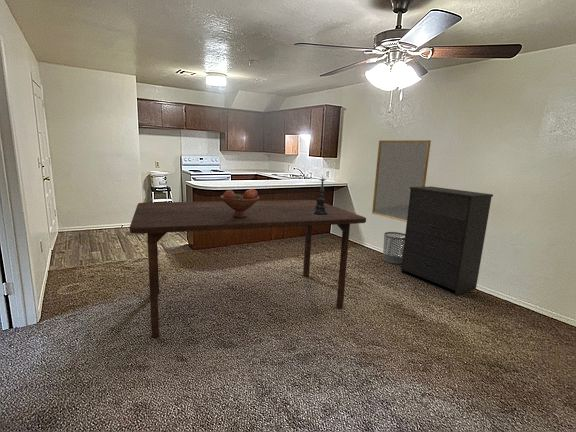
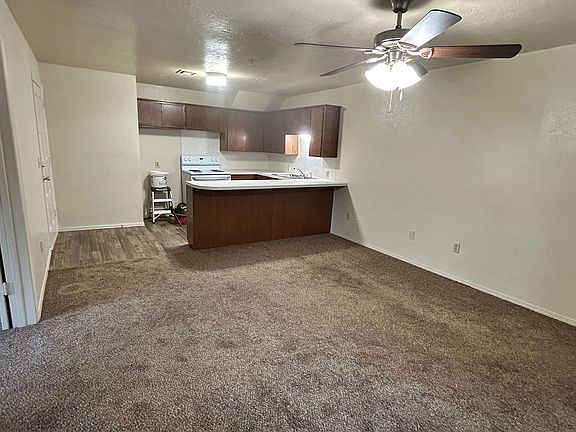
- home mirror (398, 180)
- candle holder (322, 193)
- dining table (247, 228)
- waste bin (395, 247)
- dresser (442, 236)
- fruit bowl (240, 202)
